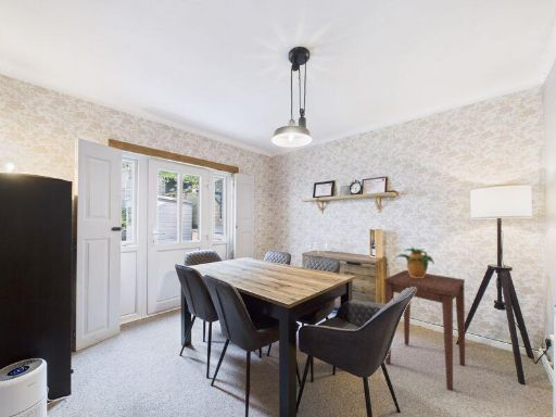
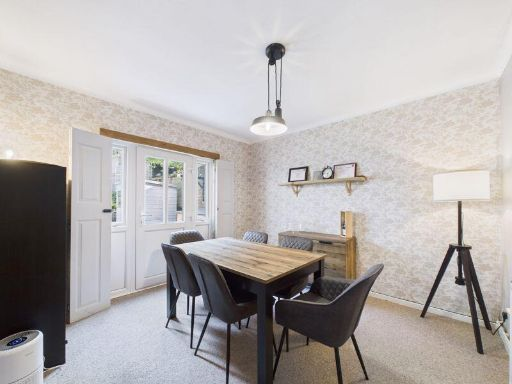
- potted plant (414, 261)
- side table (408, 320)
